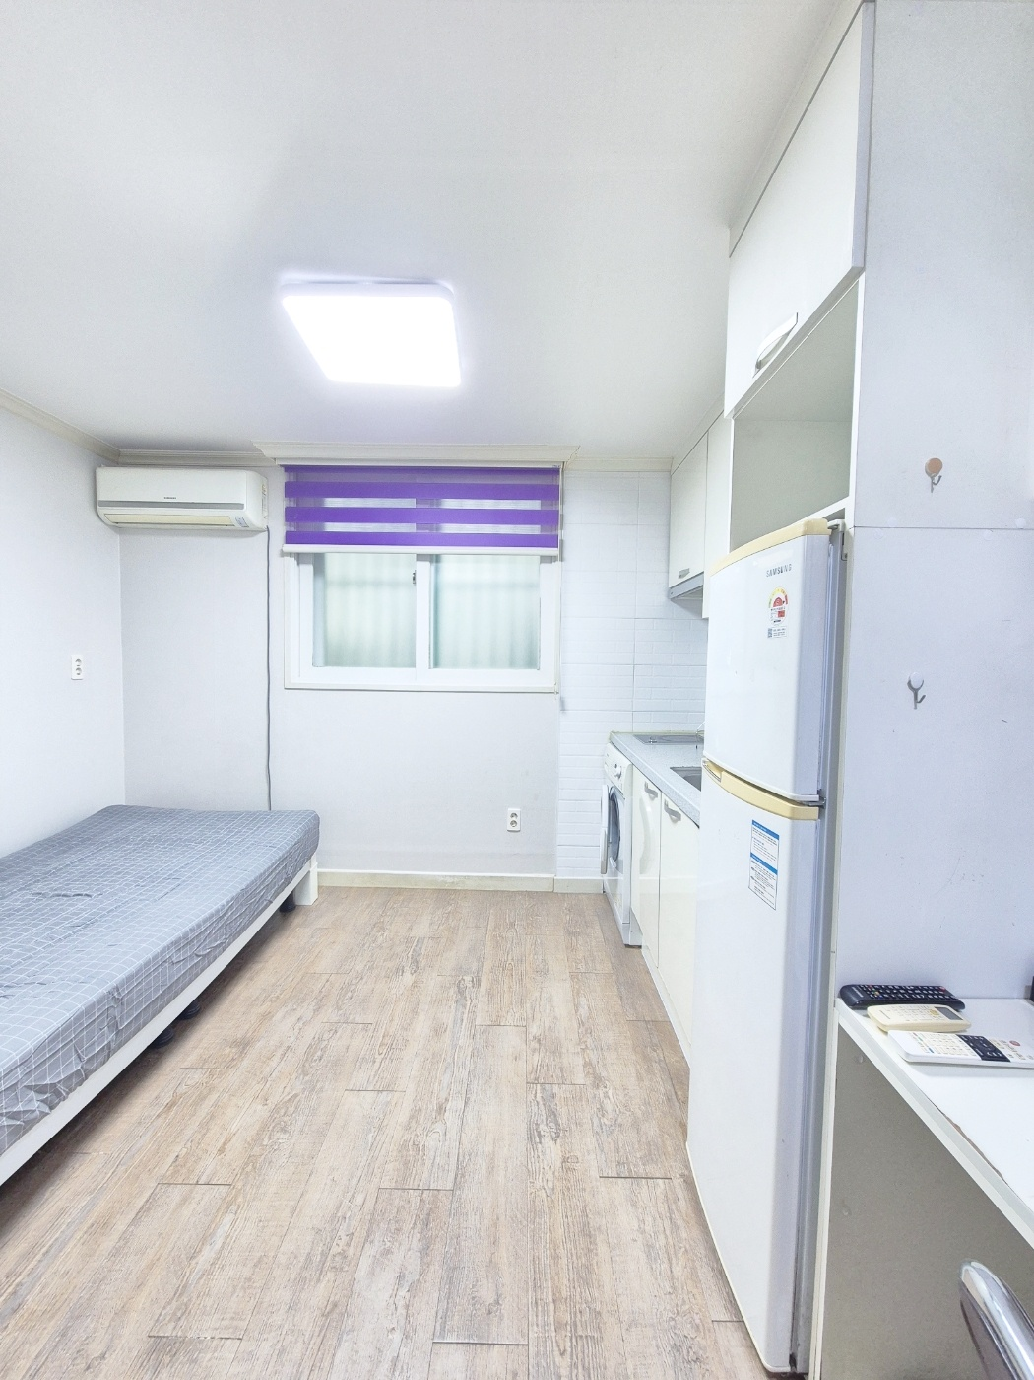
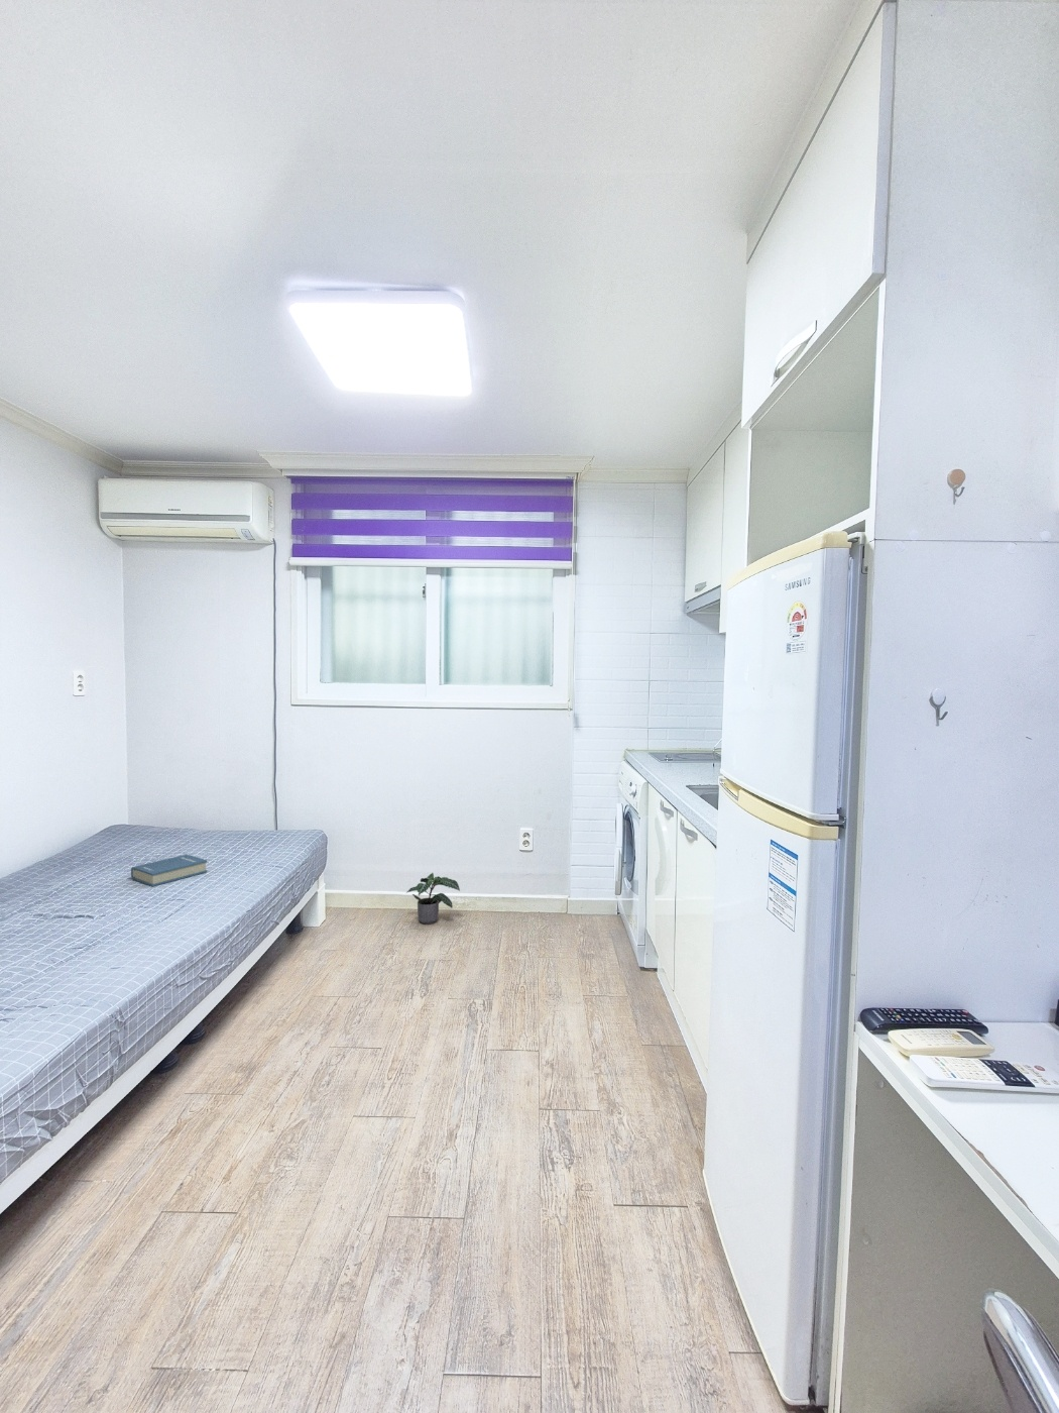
+ potted plant (433, 898)
+ hardback book (169, 869)
